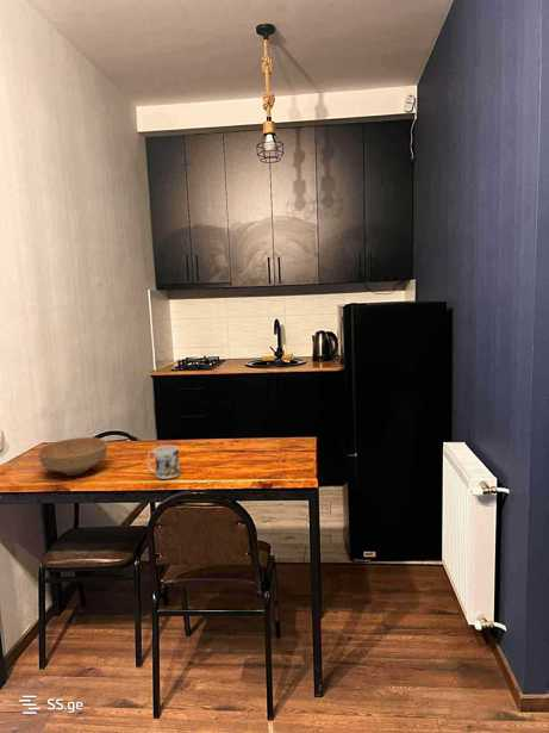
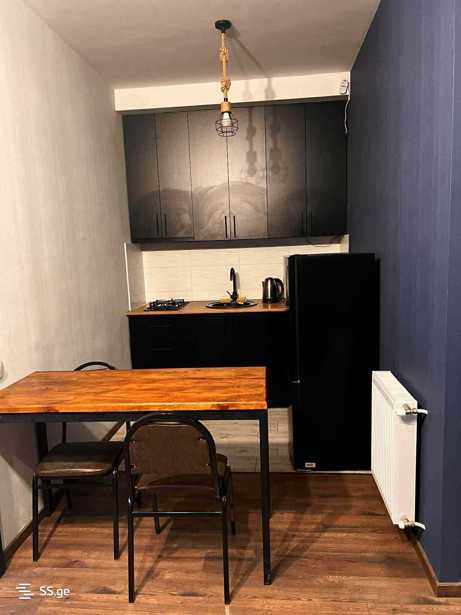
- mug (162, 461)
- bowl (74, 458)
